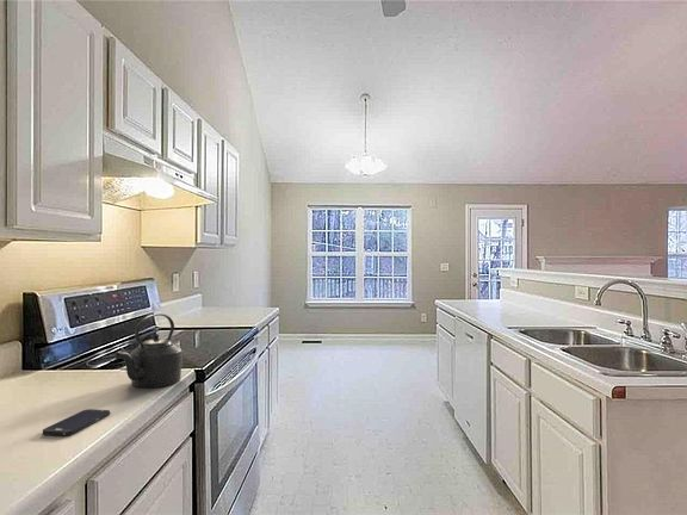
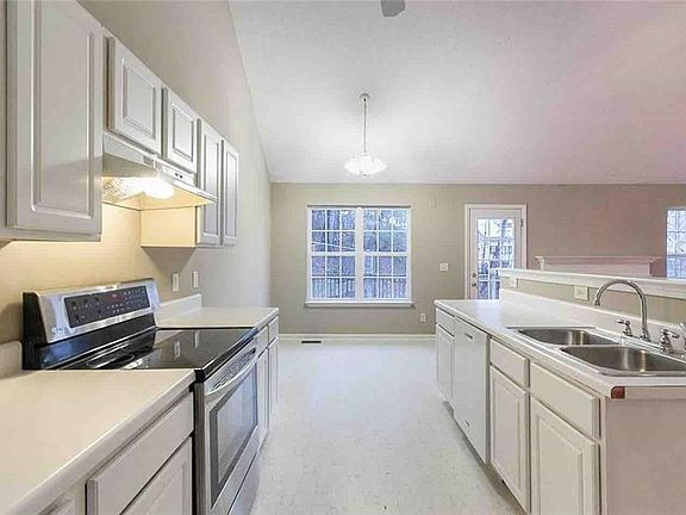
- kettle (147, 349)
- smartphone (78, 421)
